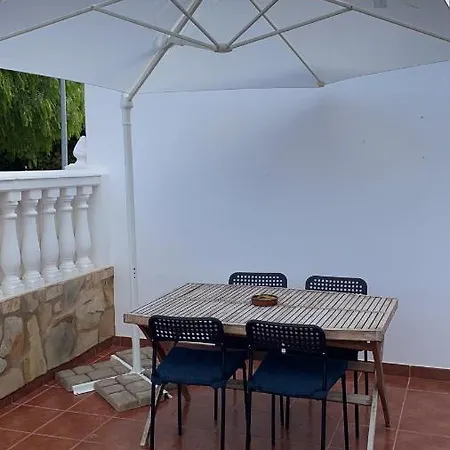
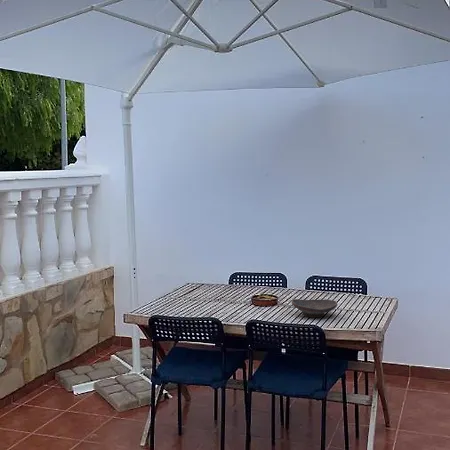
+ decorative bowl (314, 307)
